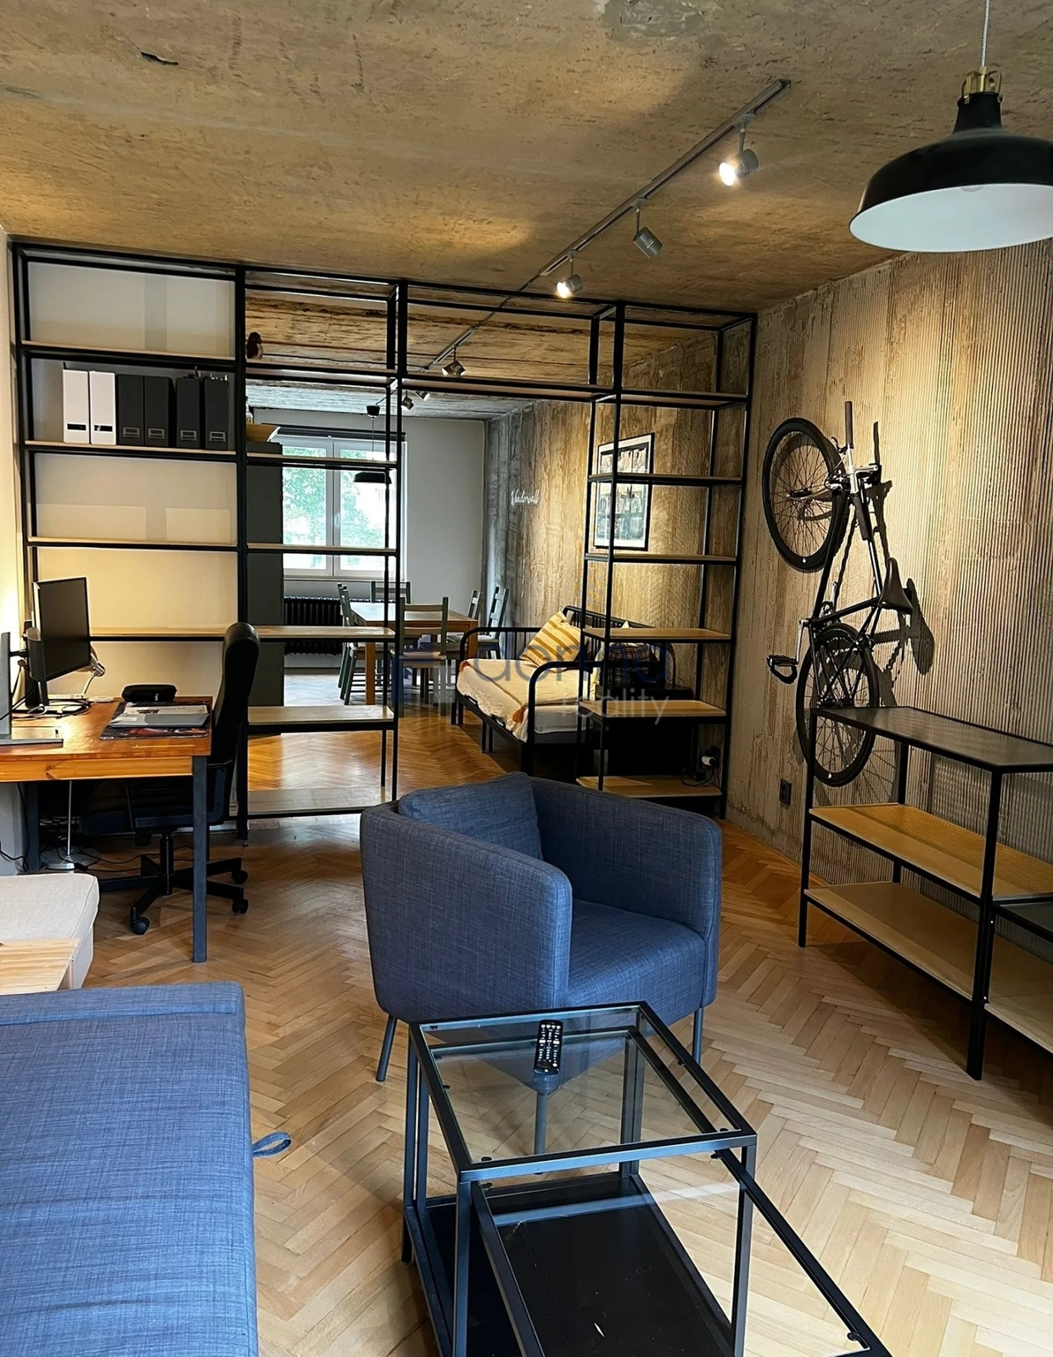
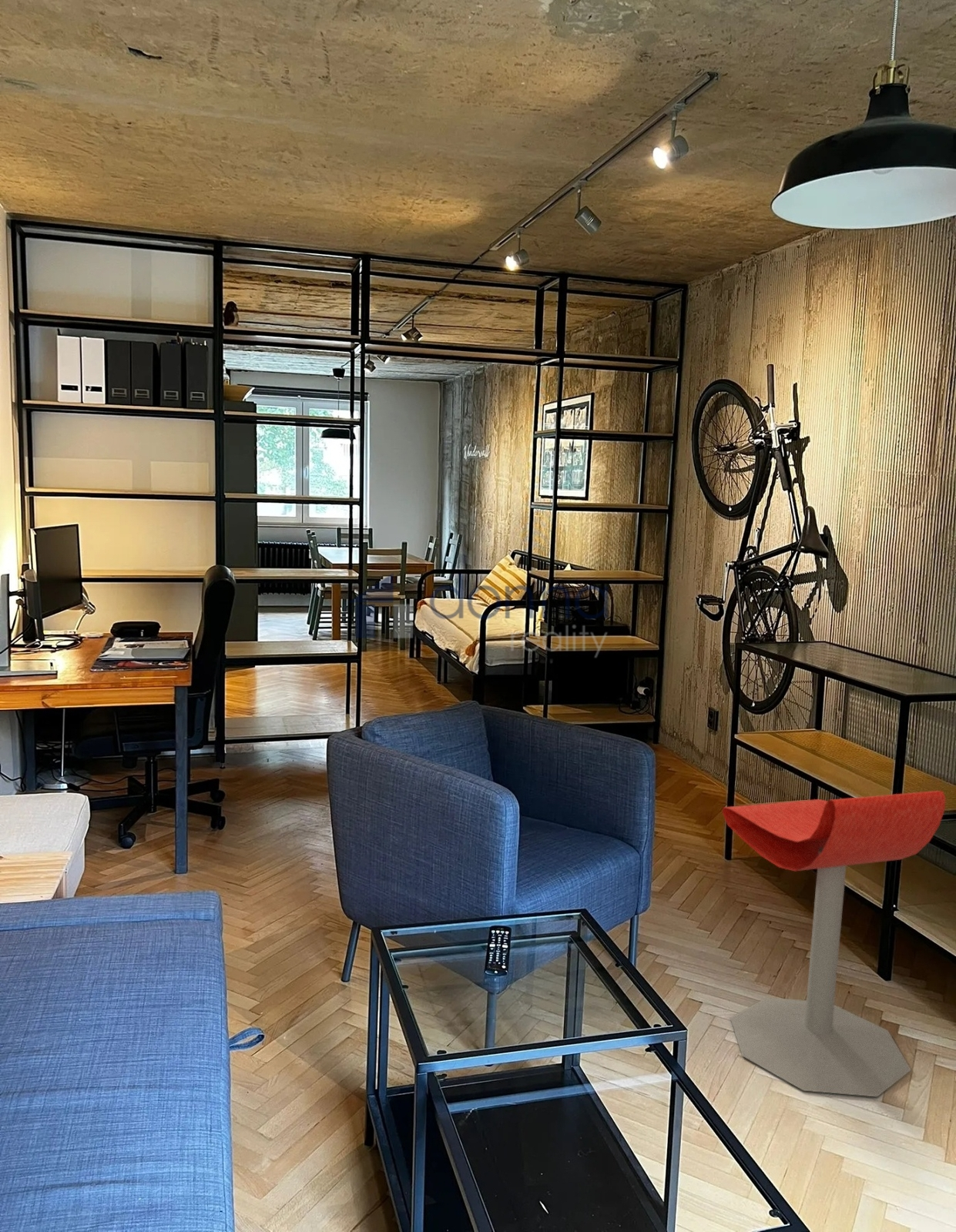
+ stool (817, 904)
